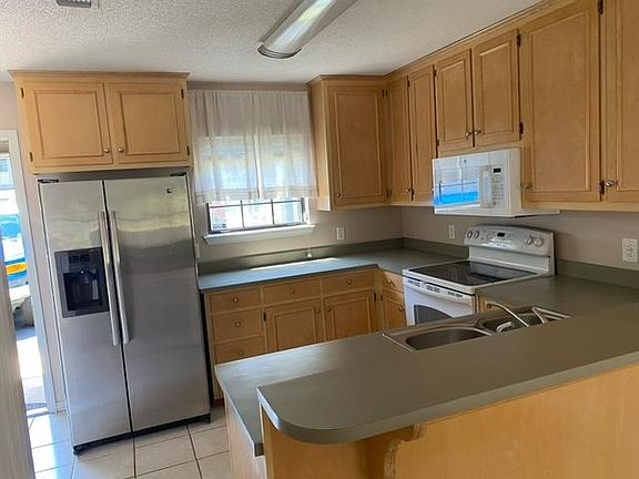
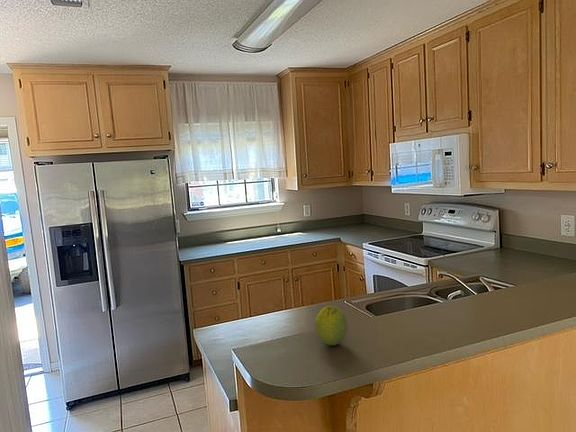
+ fruit (331, 324)
